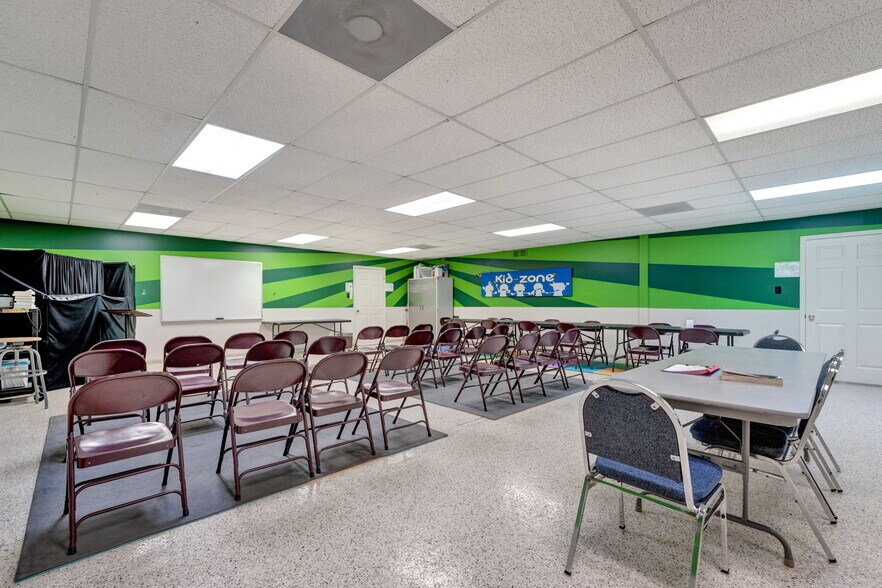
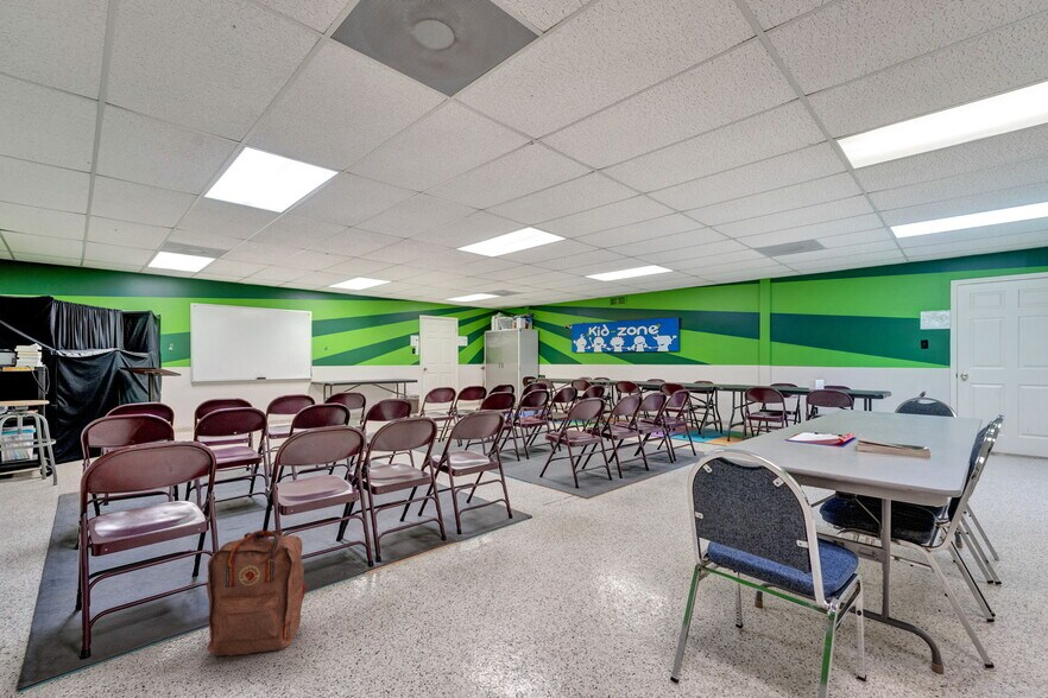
+ backpack (255, 584)
